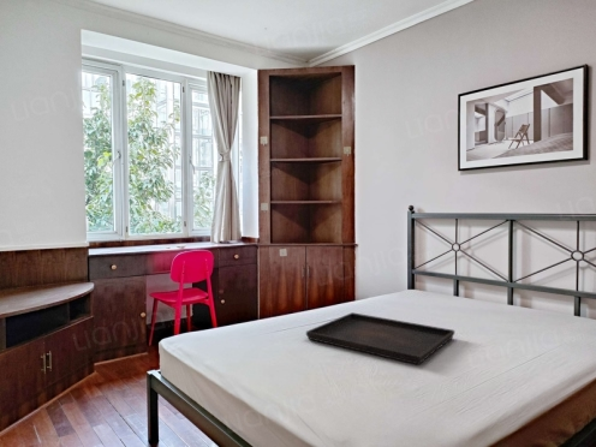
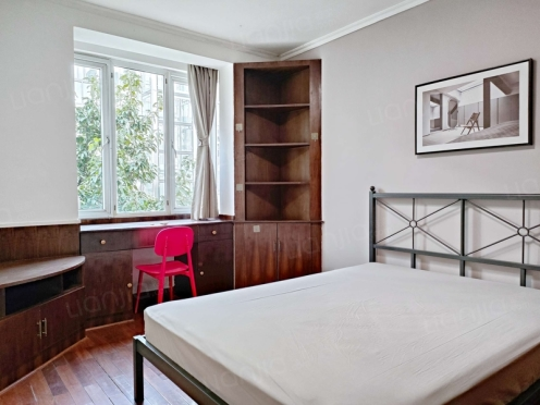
- serving tray (380, 334)
